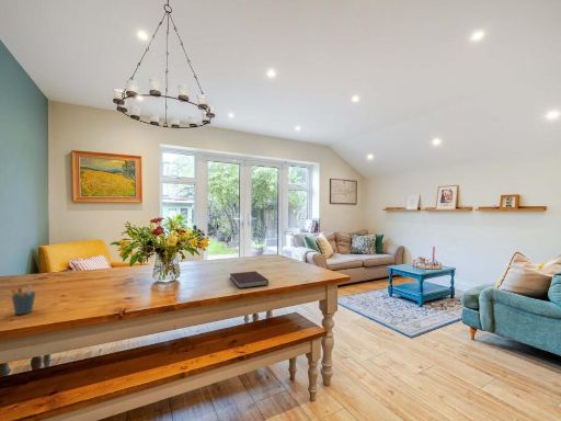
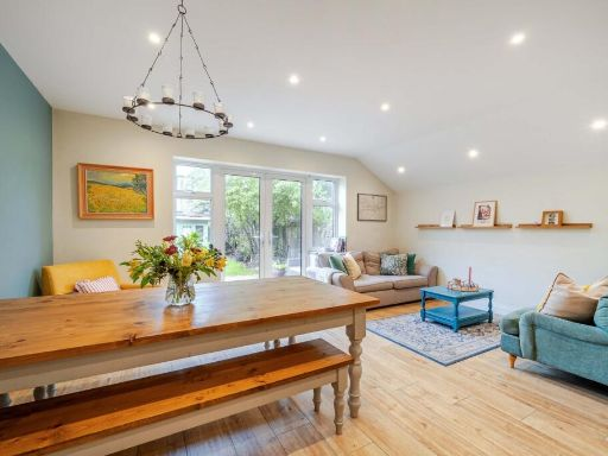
- notebook (248, 278)
- pen holder (23, 298)
